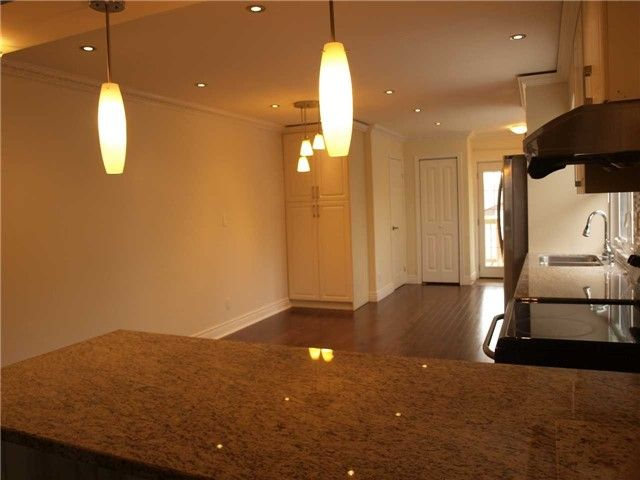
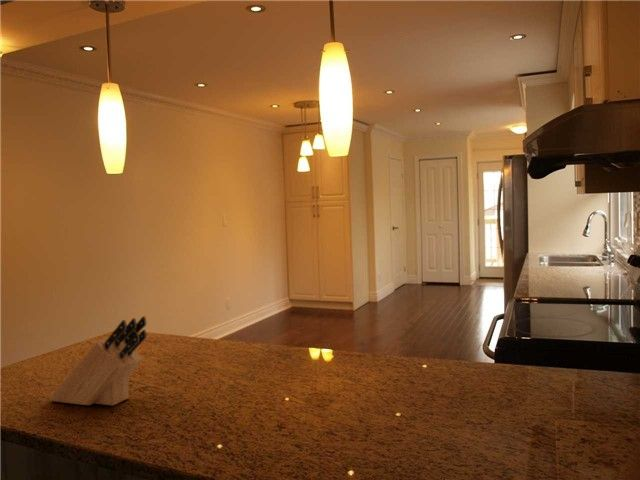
+ knife block (101, 358)
